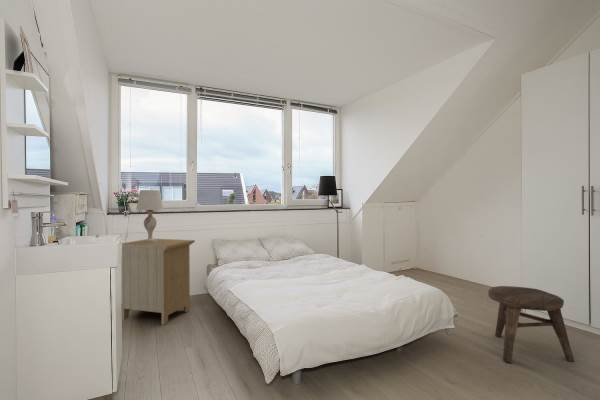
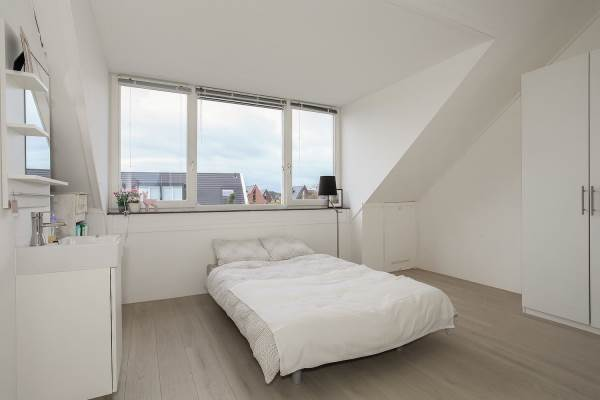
- nightstand (158, 278)
- stool (522, 323)
- table lamp (150, 215)
